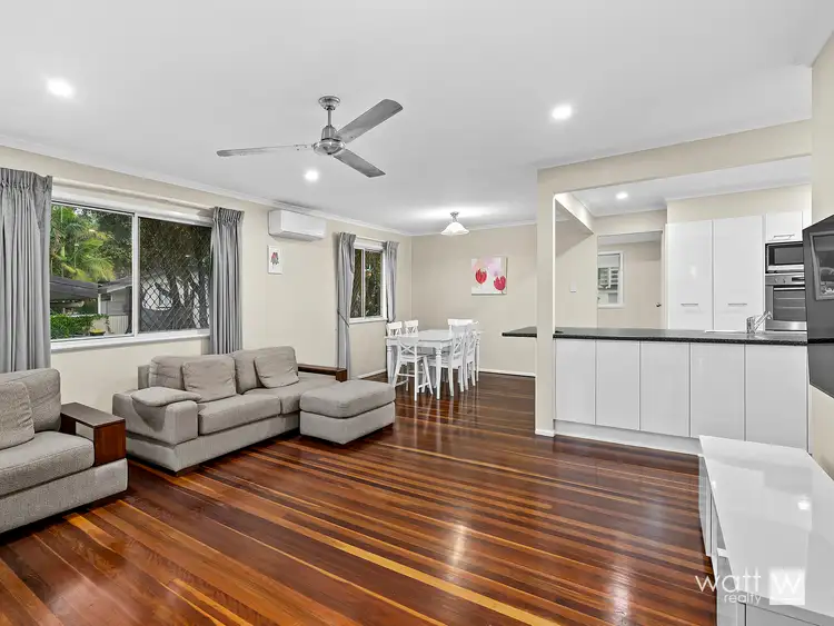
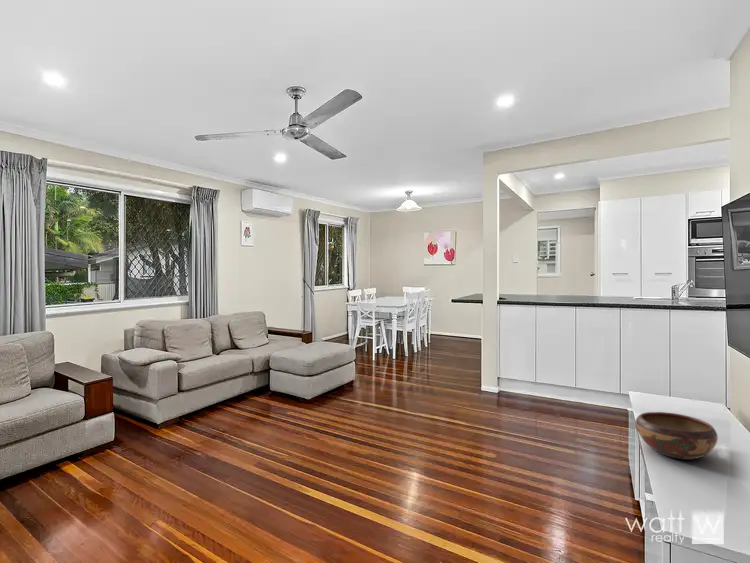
+ decorative bowl (674, 436)
